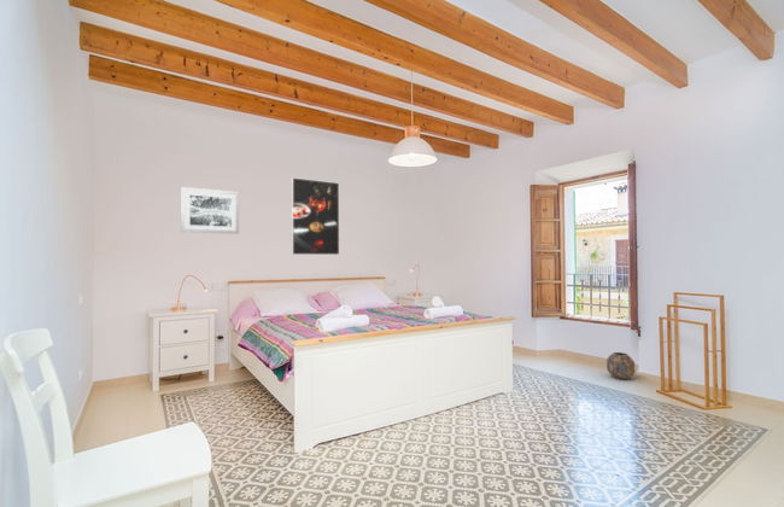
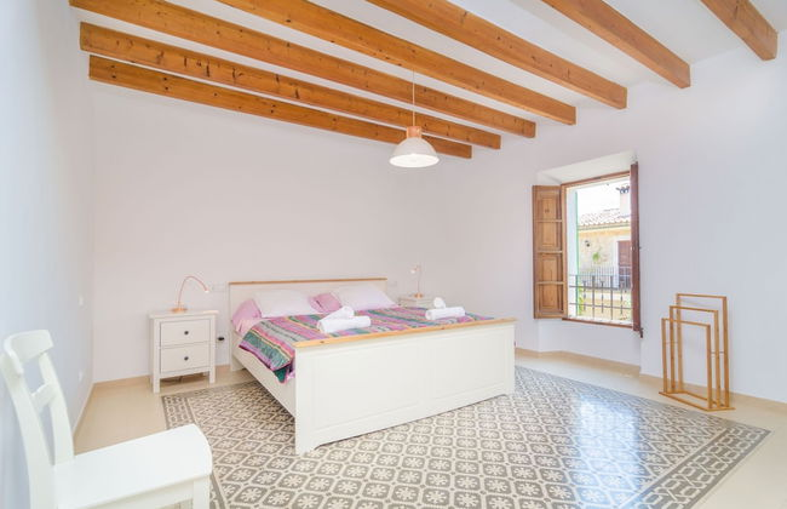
- wall art (210, 211)
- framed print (316, 217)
- planter (620, 366)
